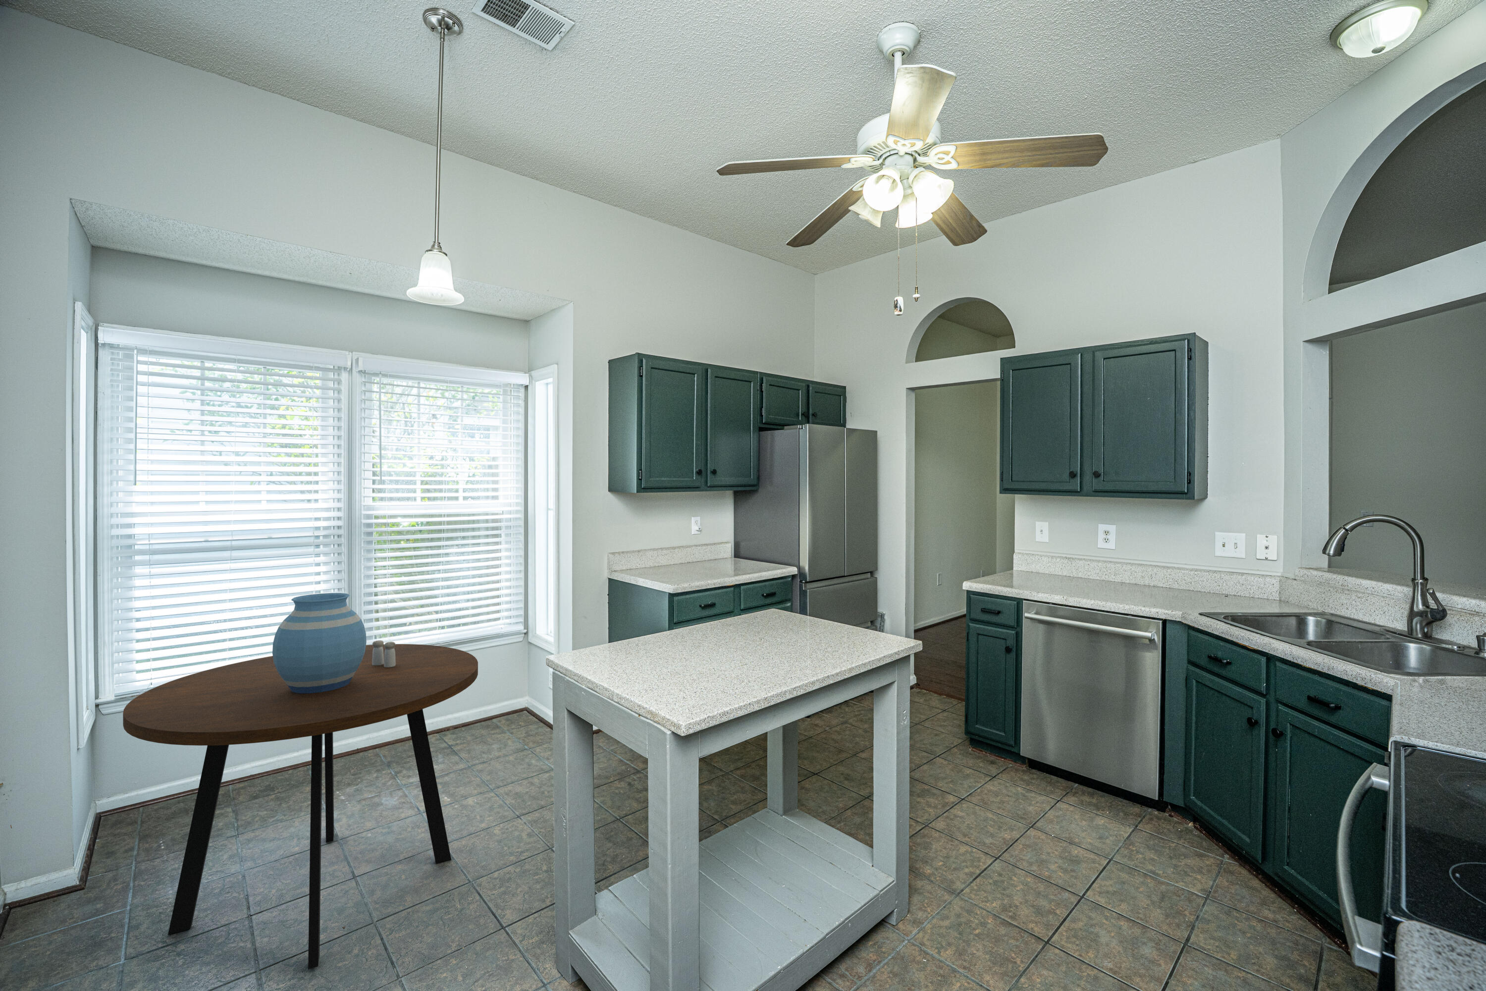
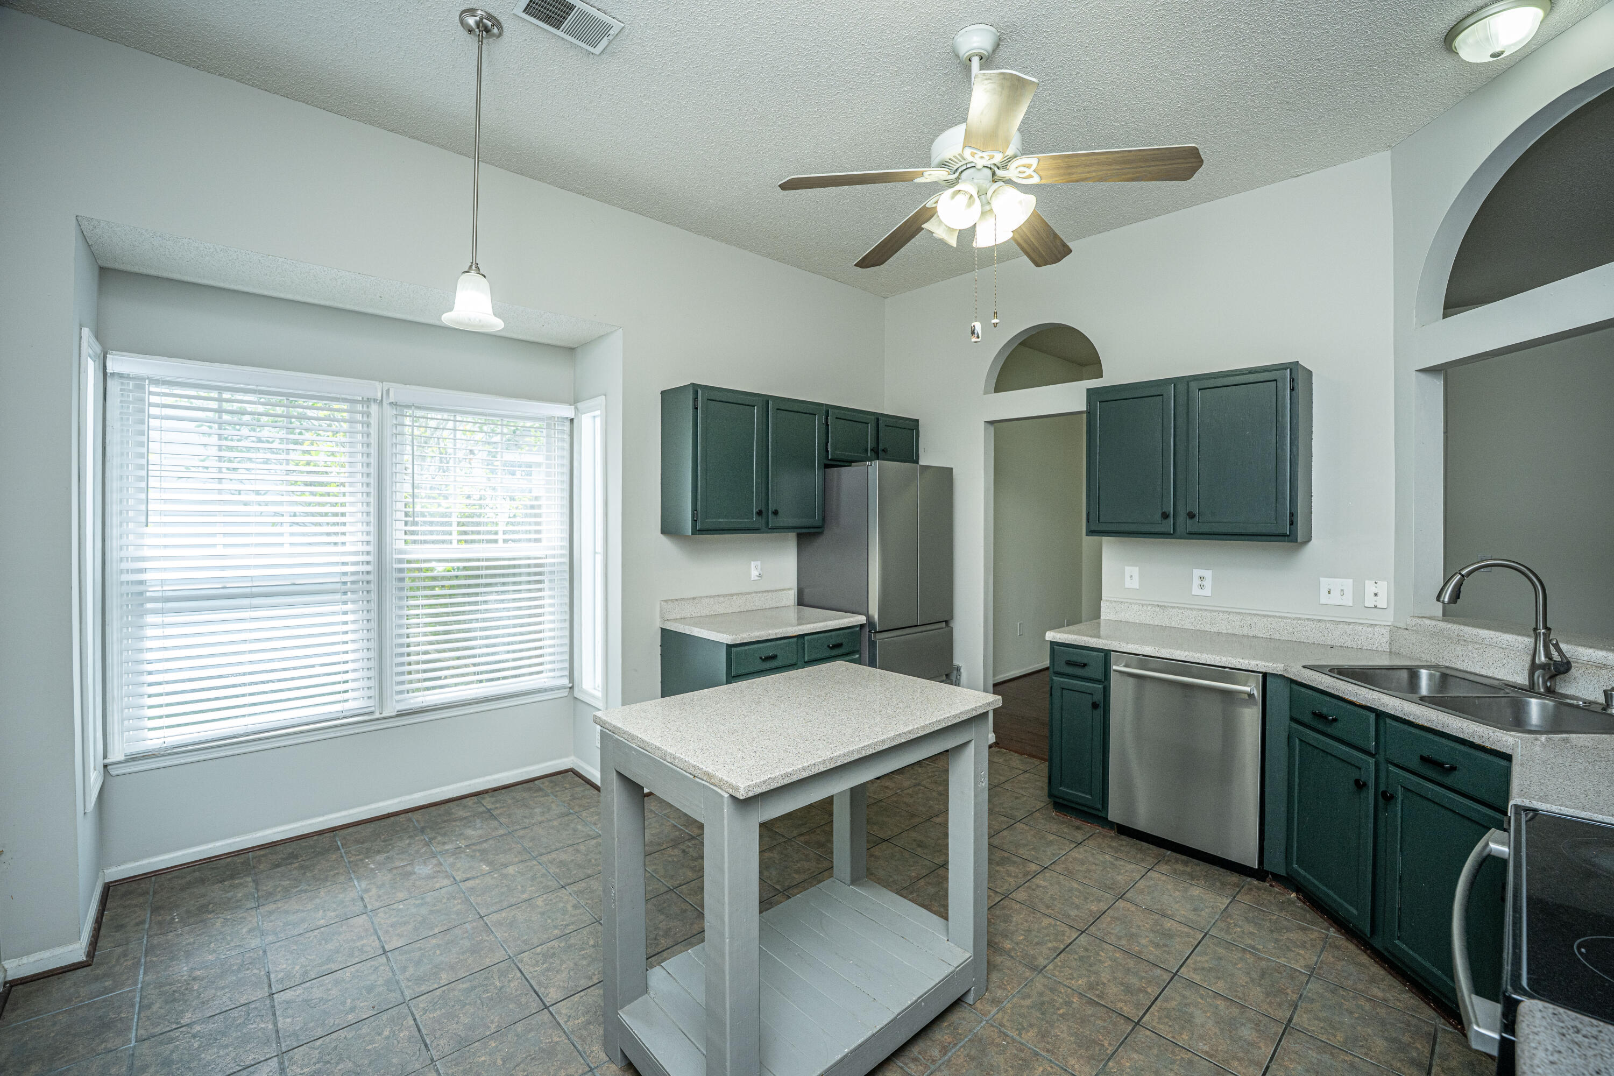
- salt and pepper shaker (385, 653)
- vase (321, 640)
- dining table (322, 785)
